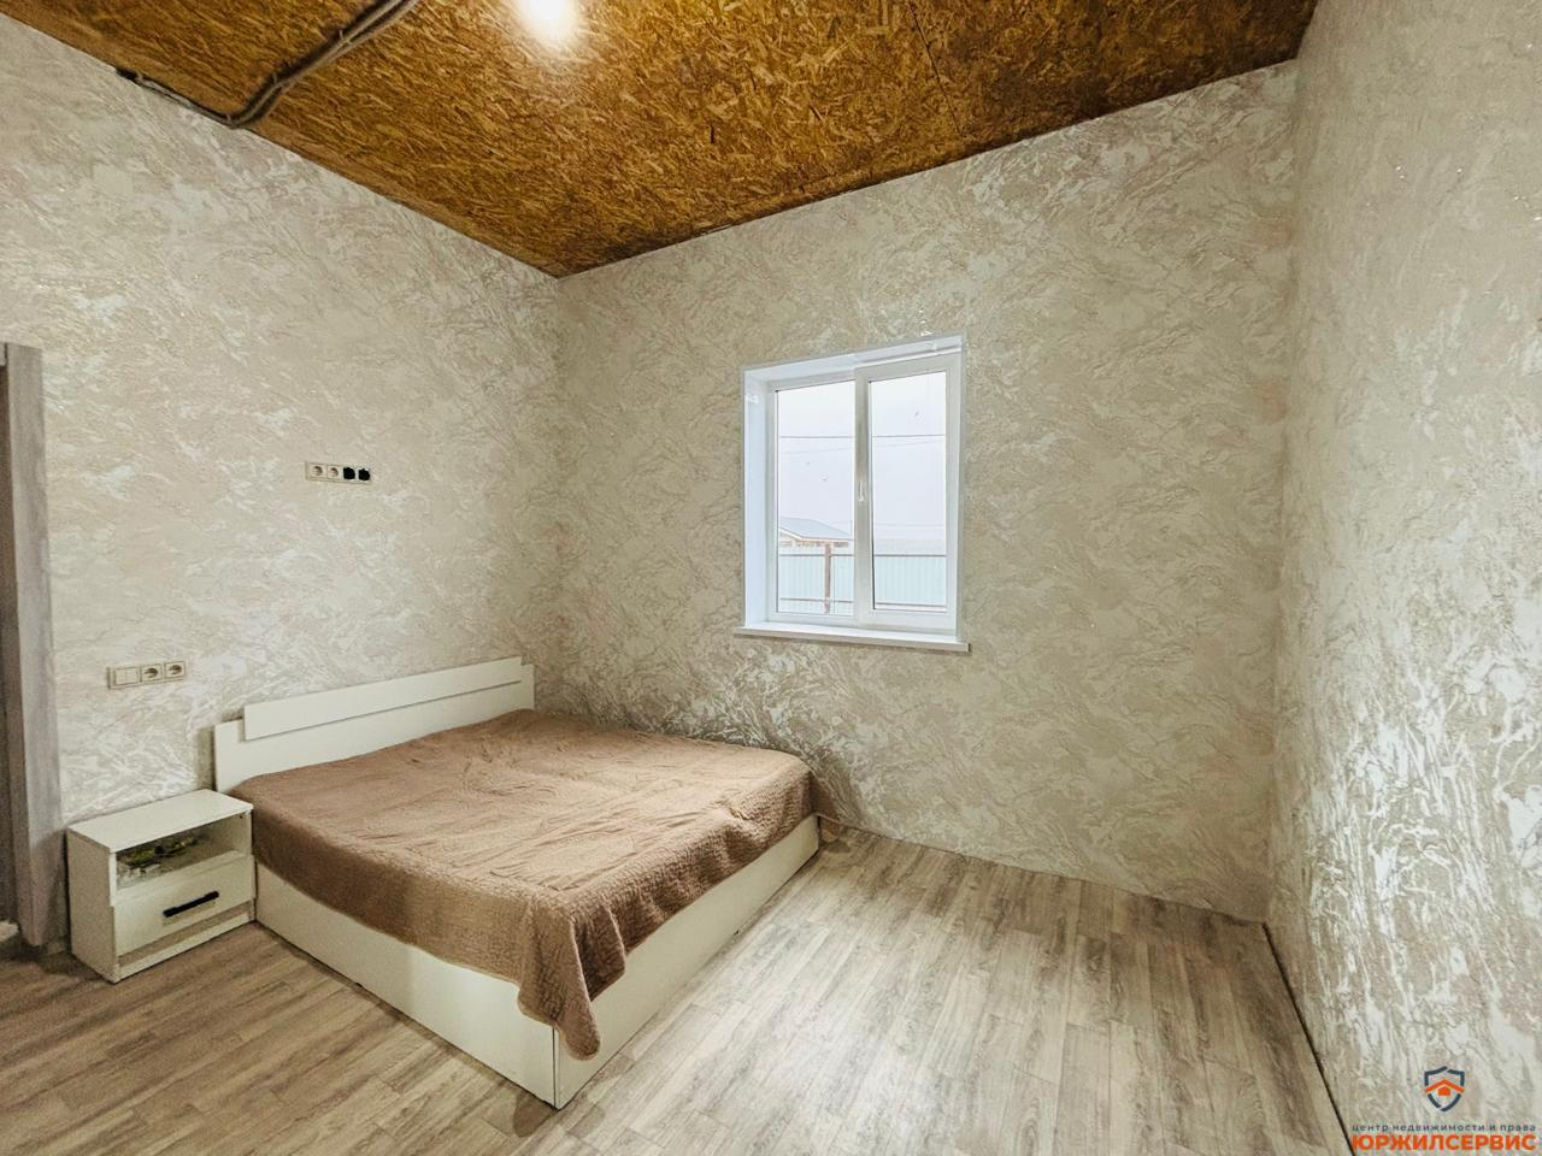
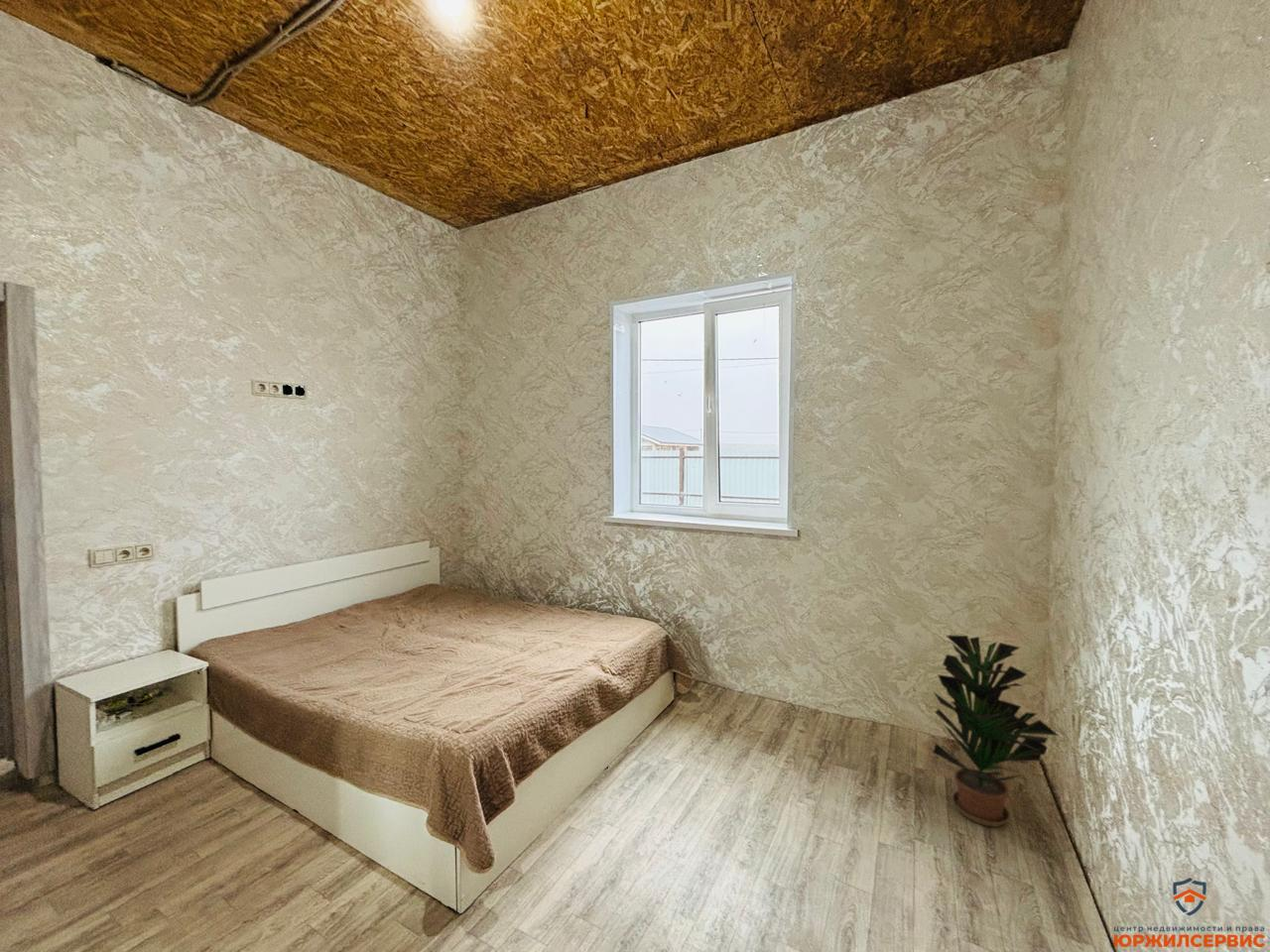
+ potted plant (993, 730)
